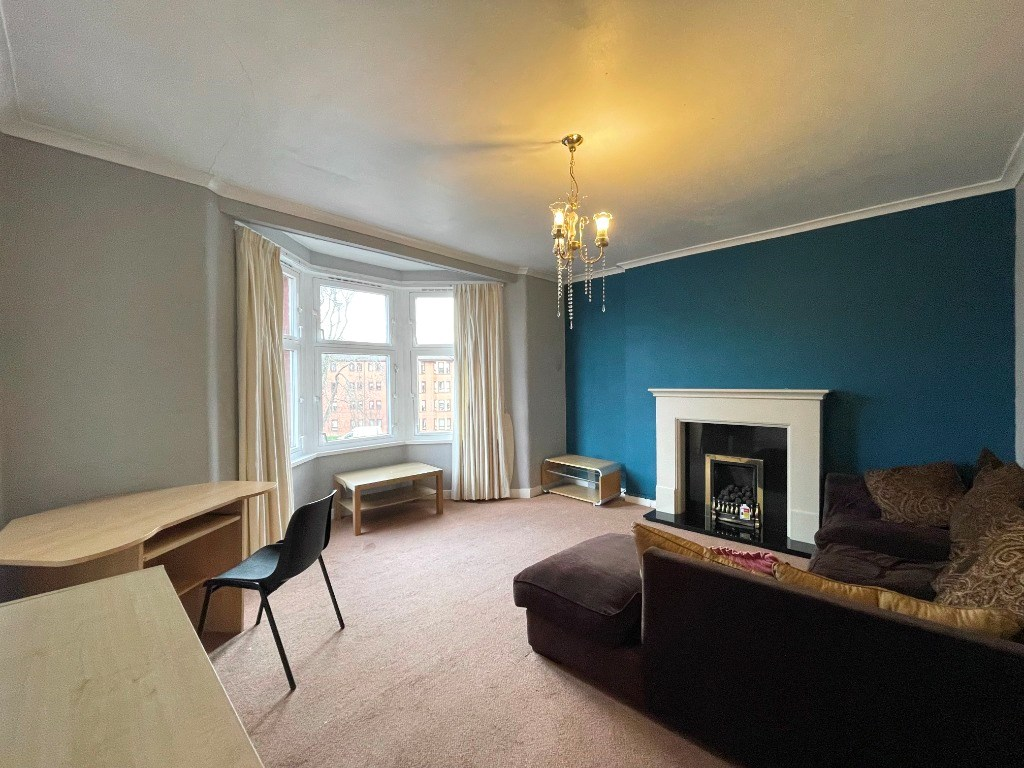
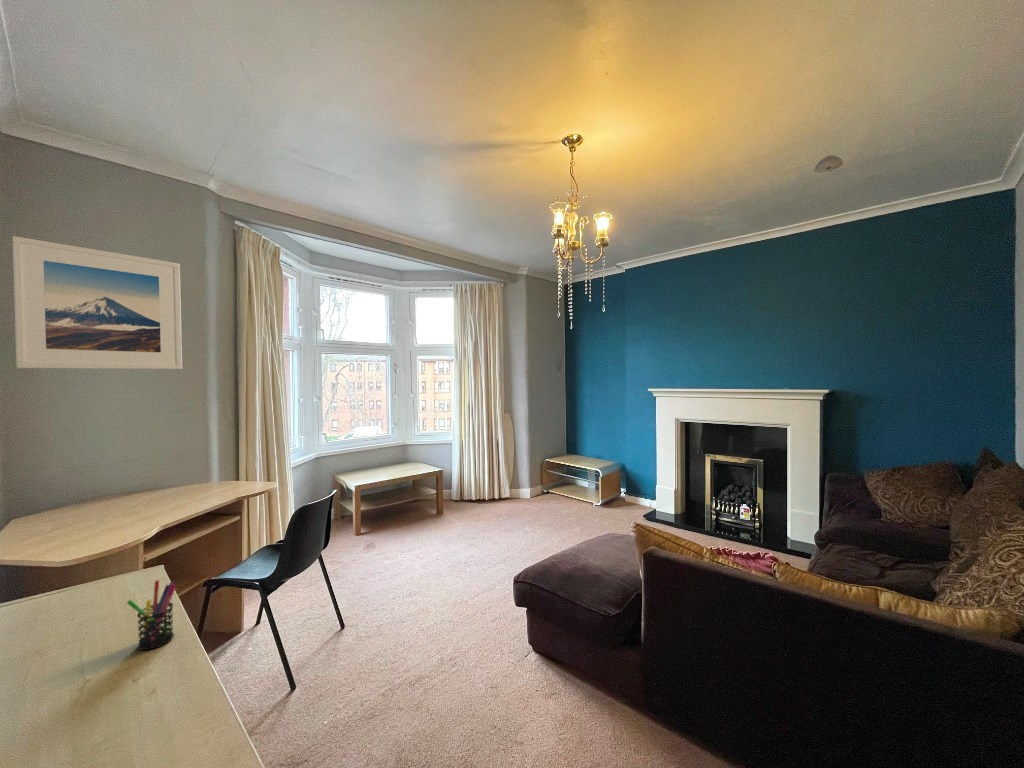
+ pen holder (151, 613)
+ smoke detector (828, 162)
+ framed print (106, 310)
